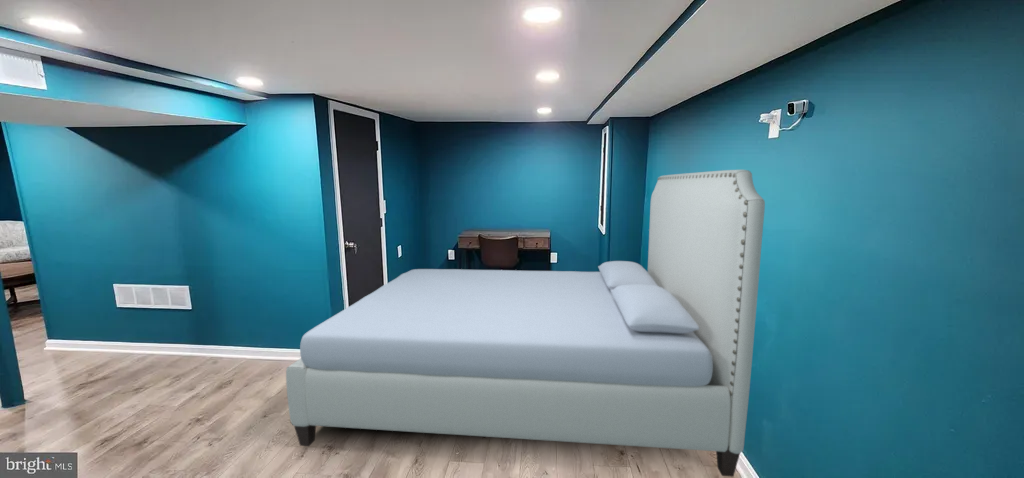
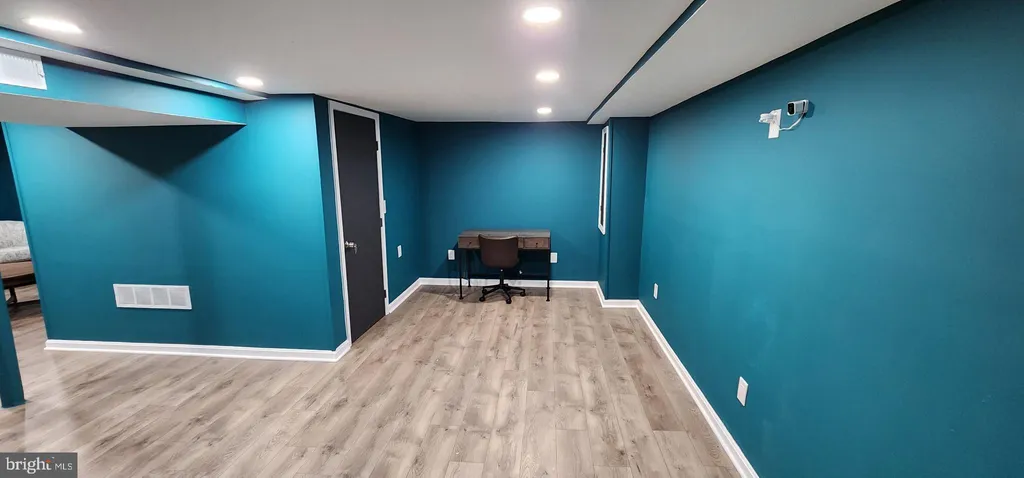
- bed (519, 282)
